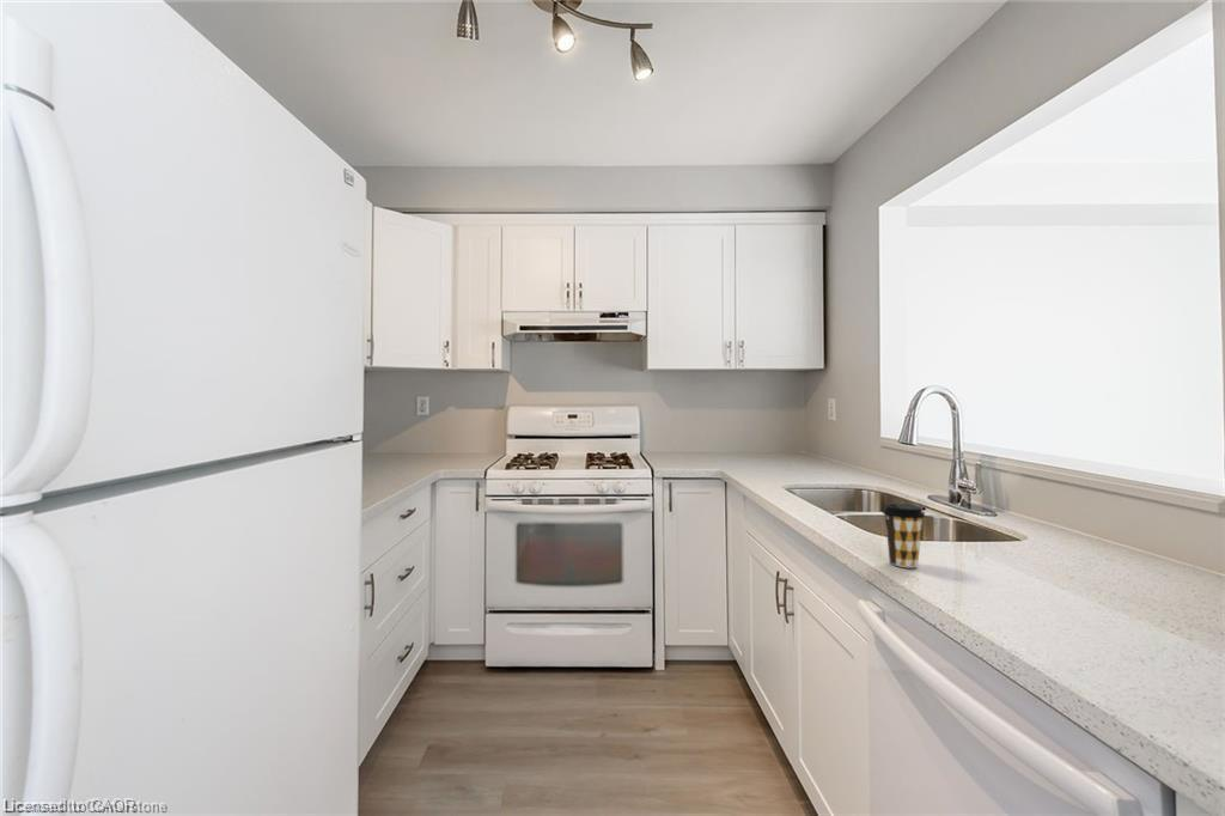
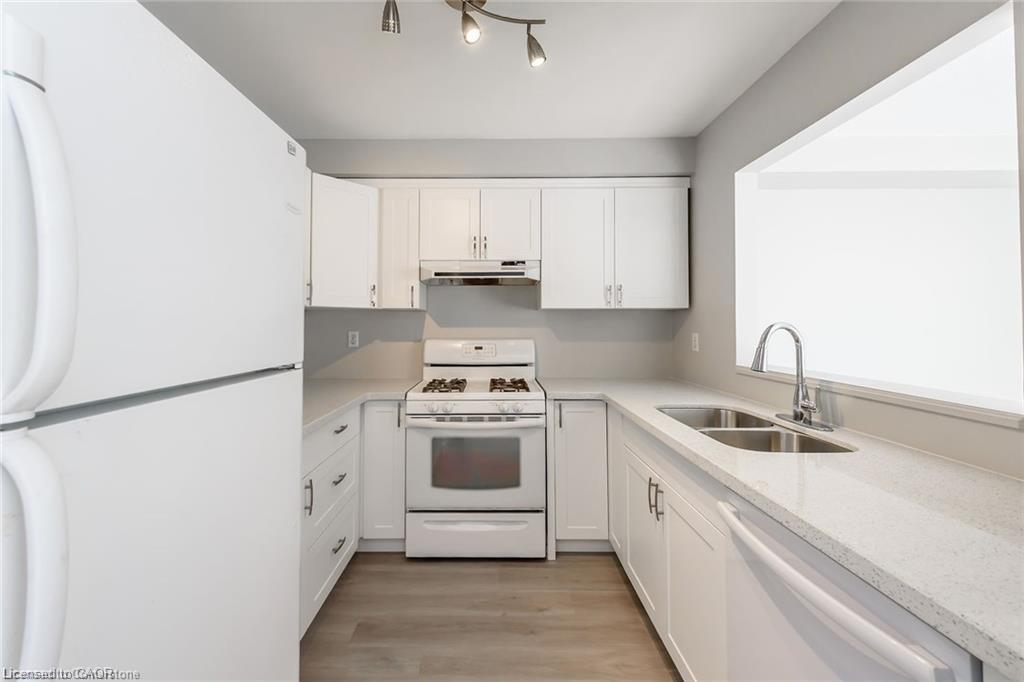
- coffee cup (903, 535)
